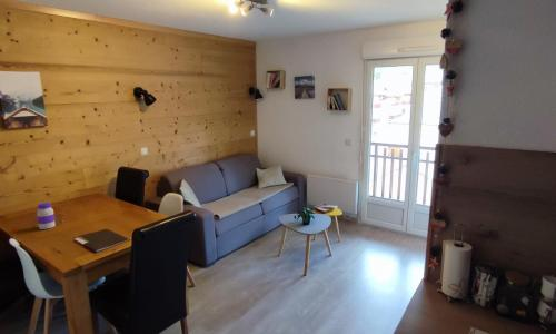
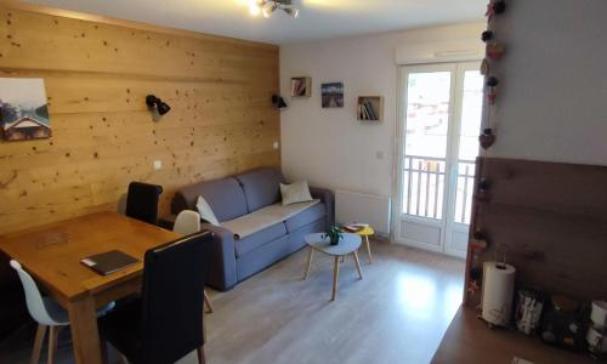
- jar (46, 215)
